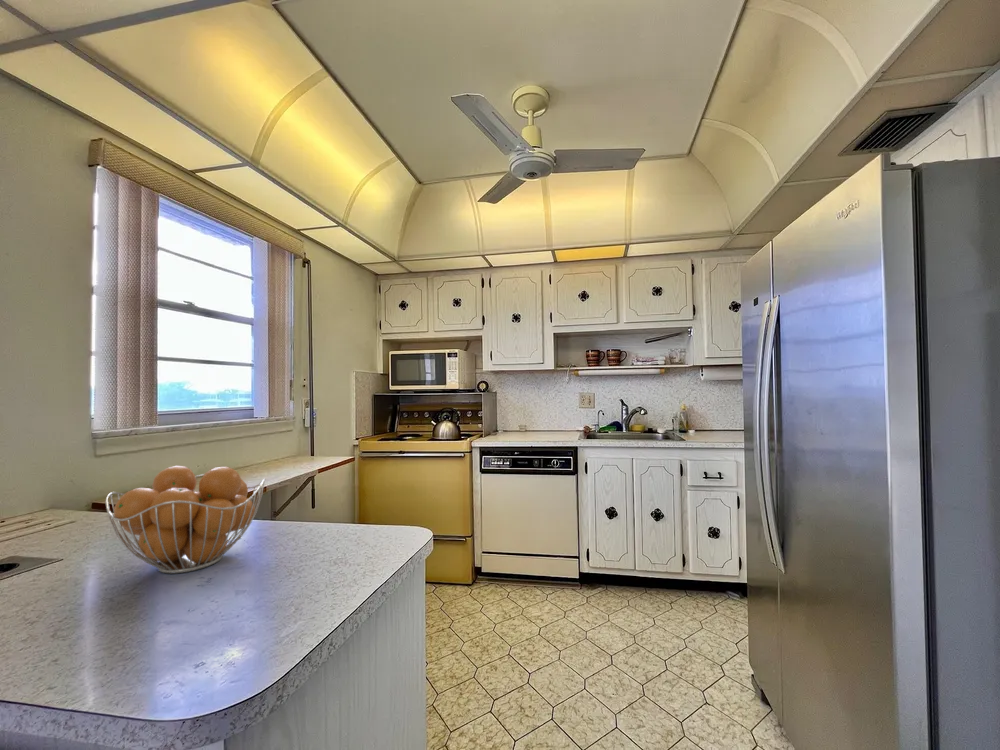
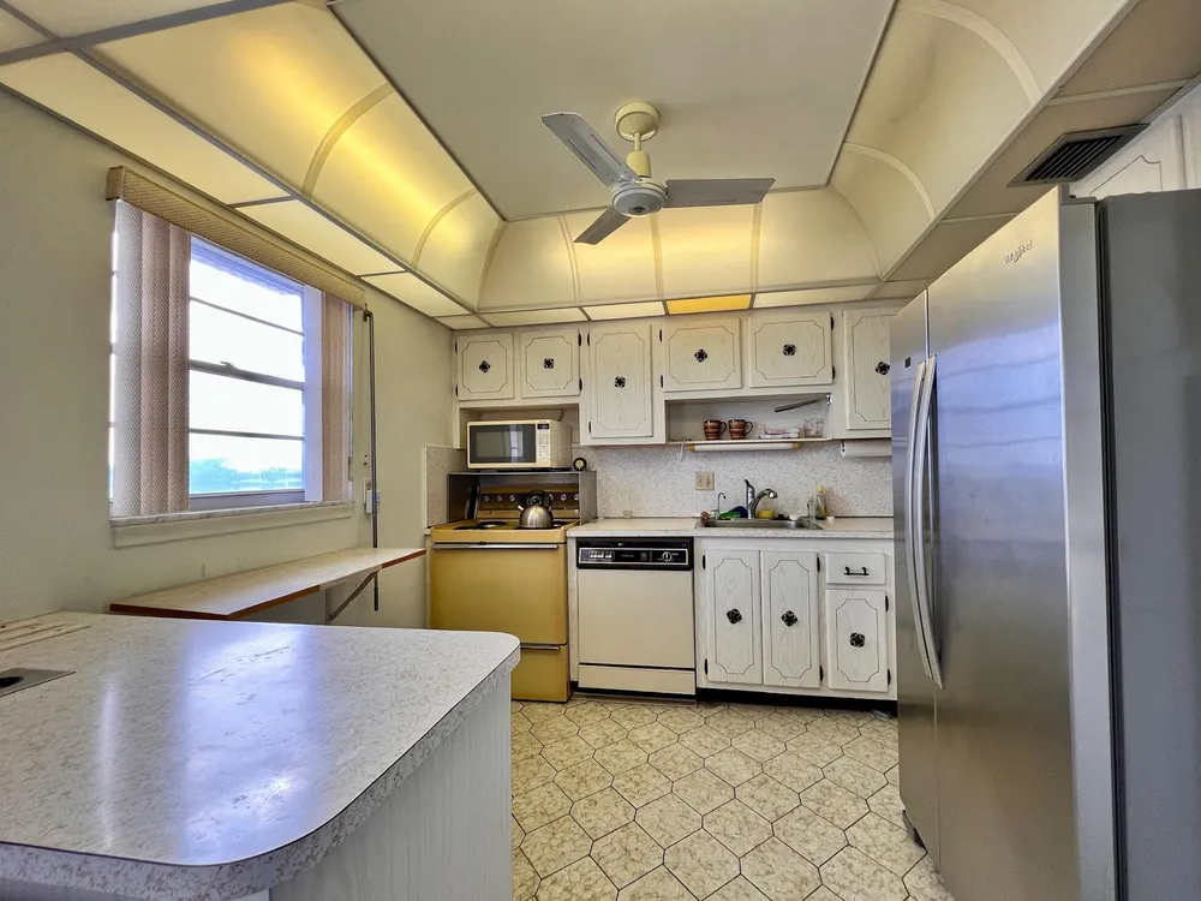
- fruit basket (191, 514)
